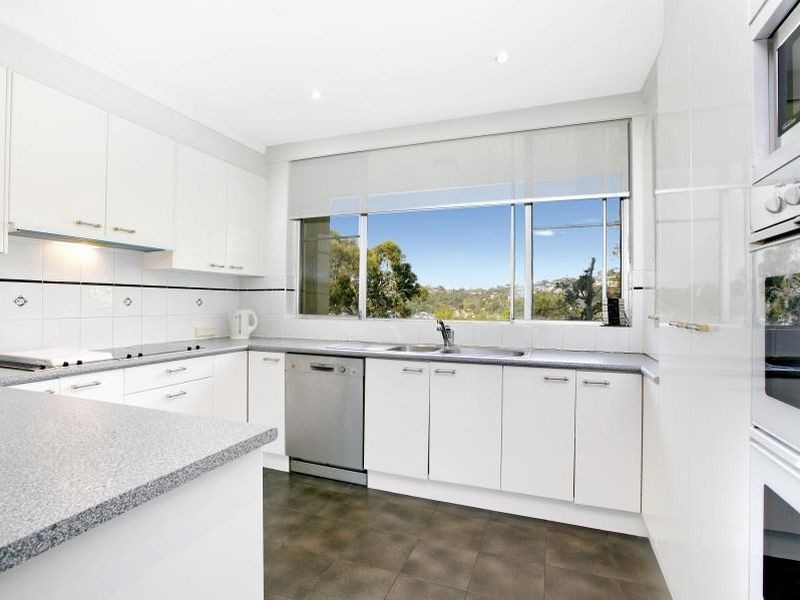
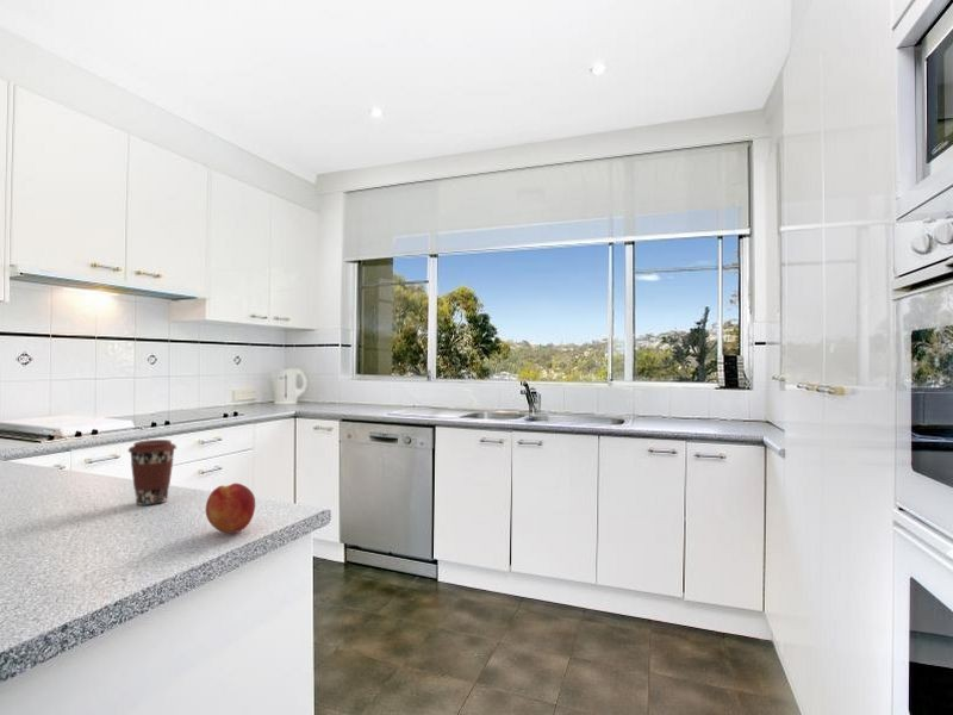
+ peach (231, 506)
+ coffee cup (151, 471)
